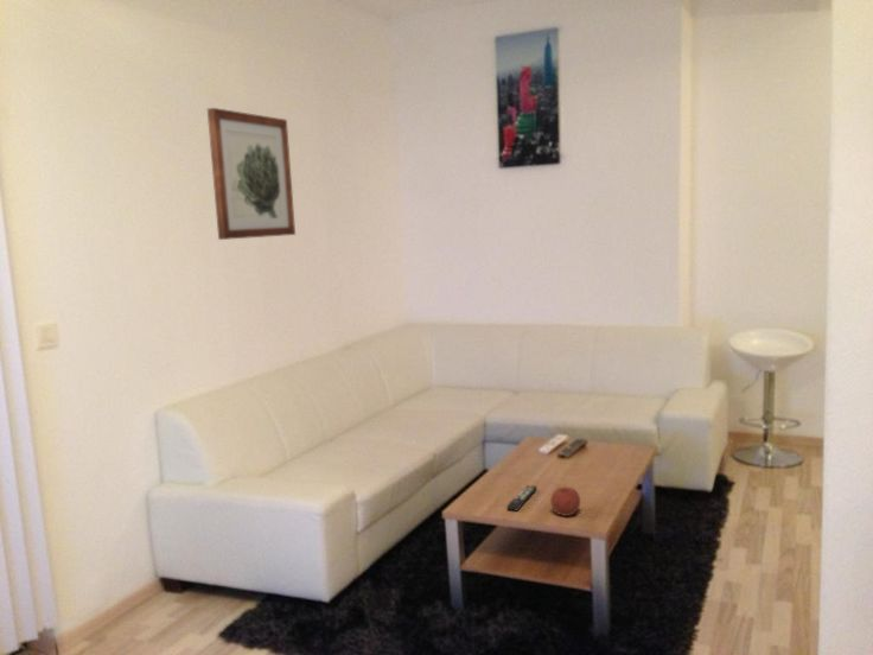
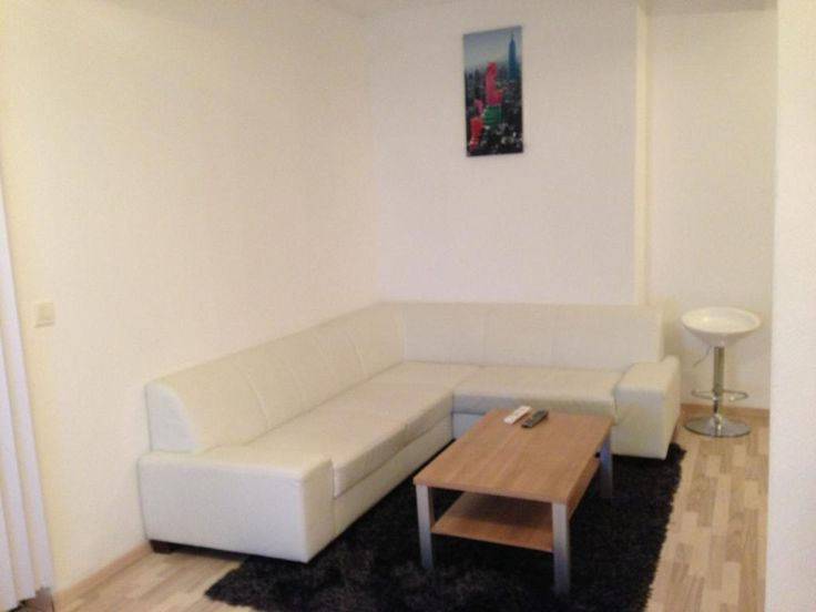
- remote control (522, 497)
- fruit (566, 498)
- wall art (254, 176)
